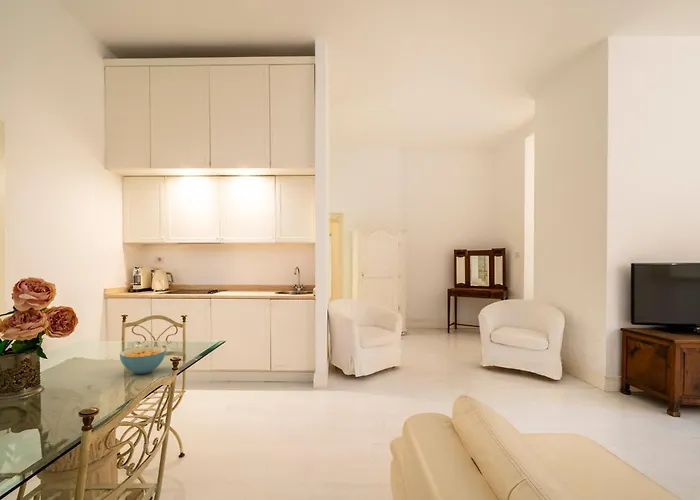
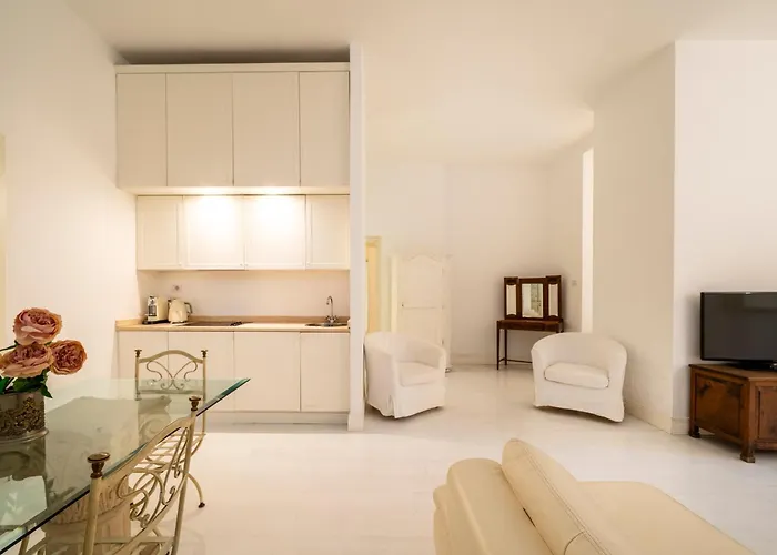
- cereal bowl (143, 361)
